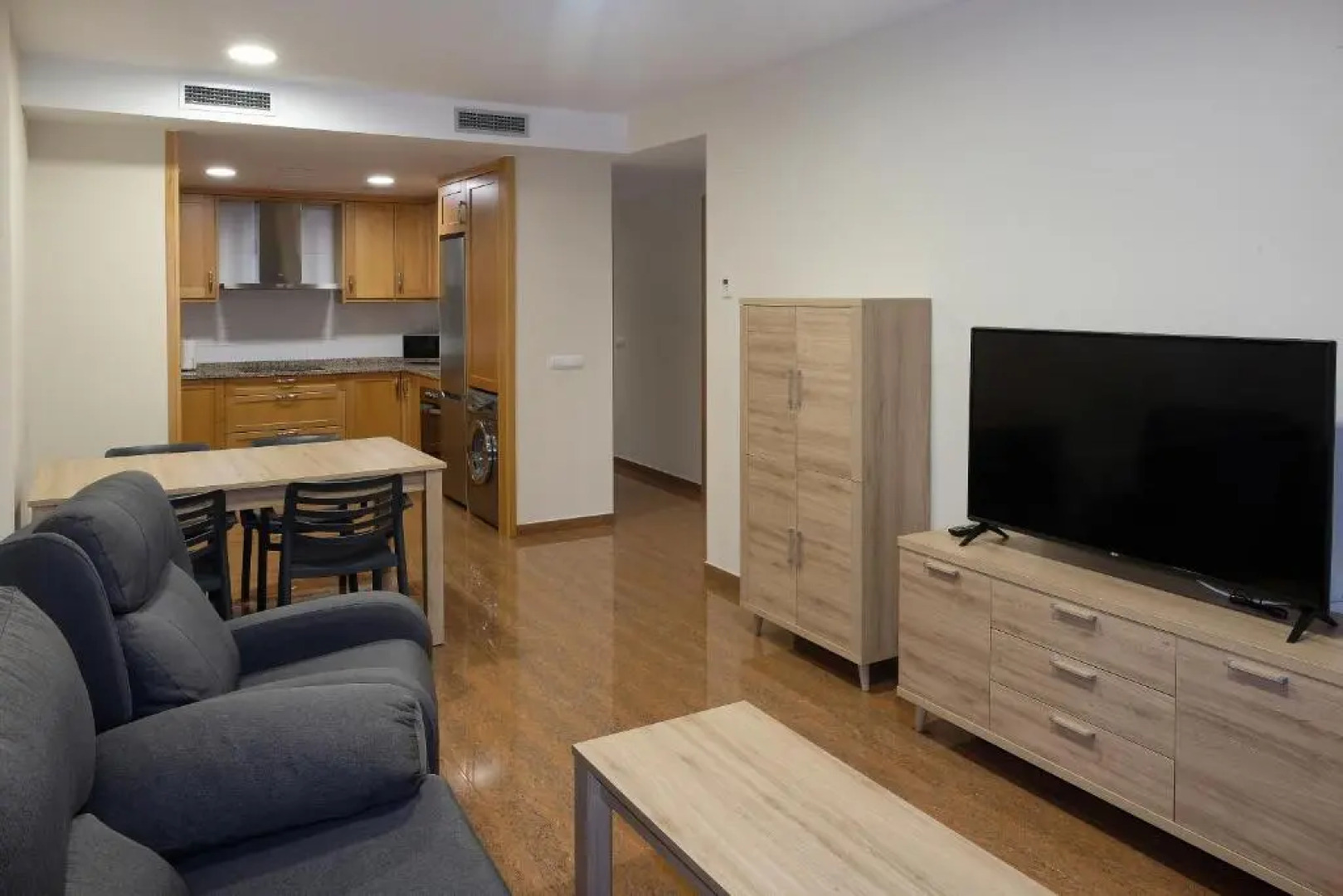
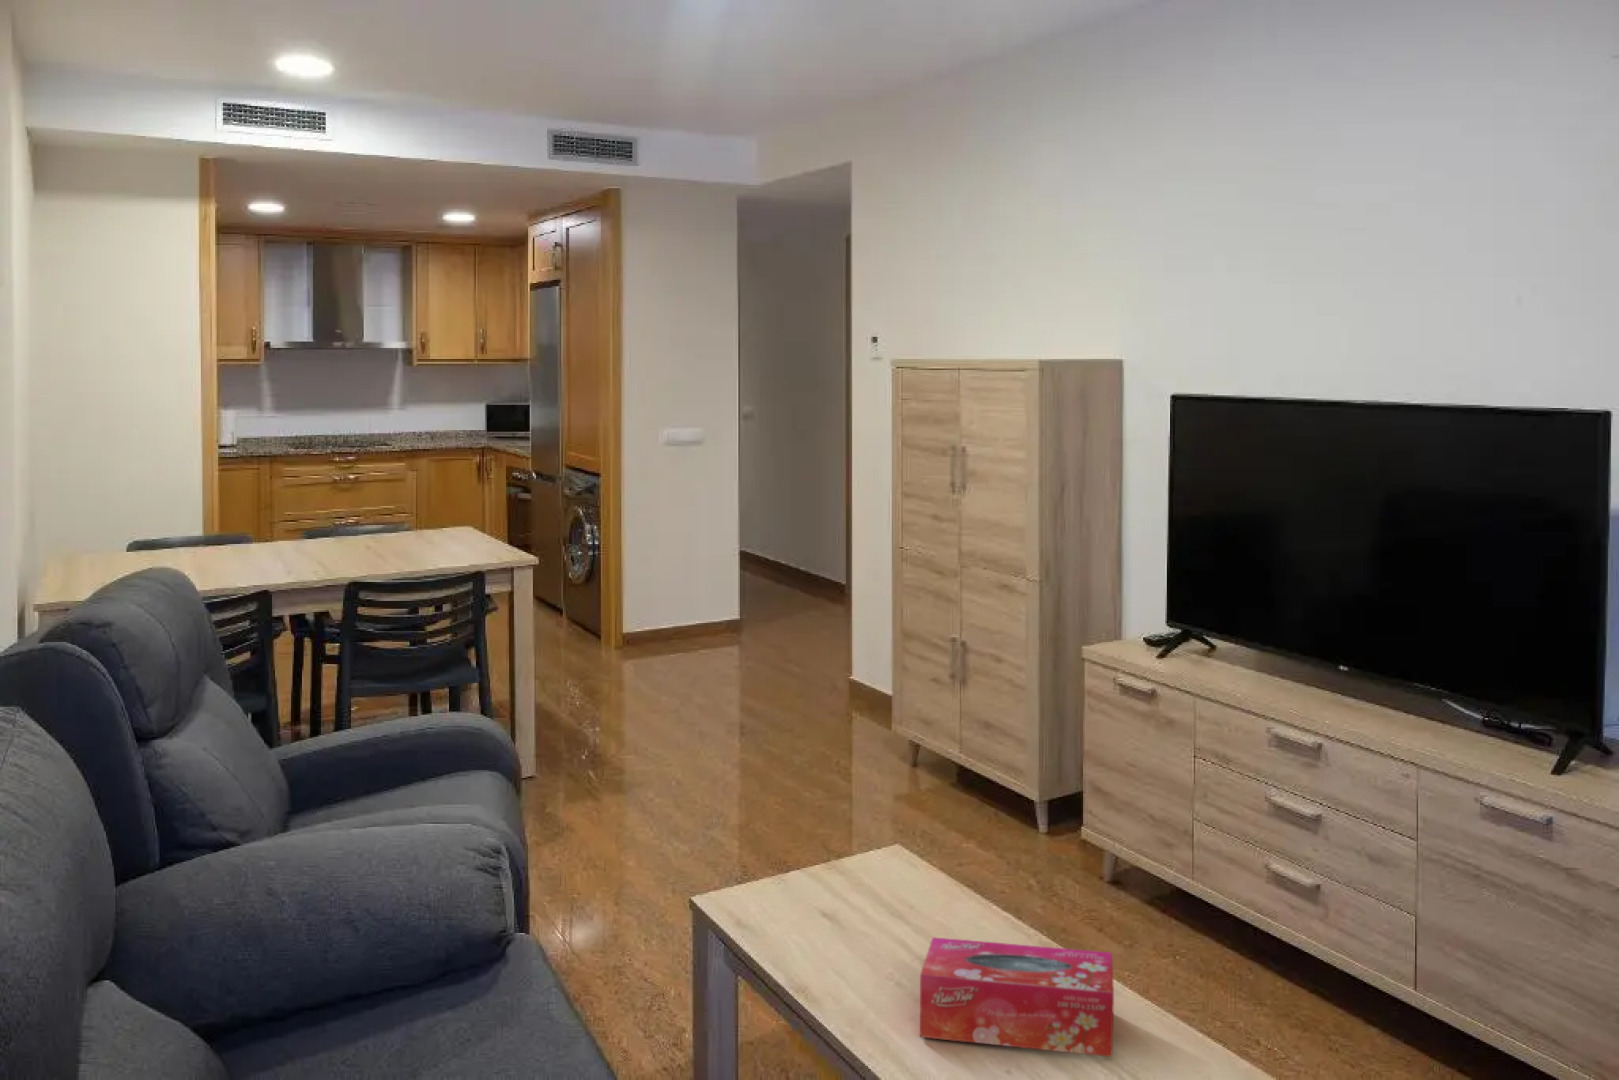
+ tissue box (1017, 993)
